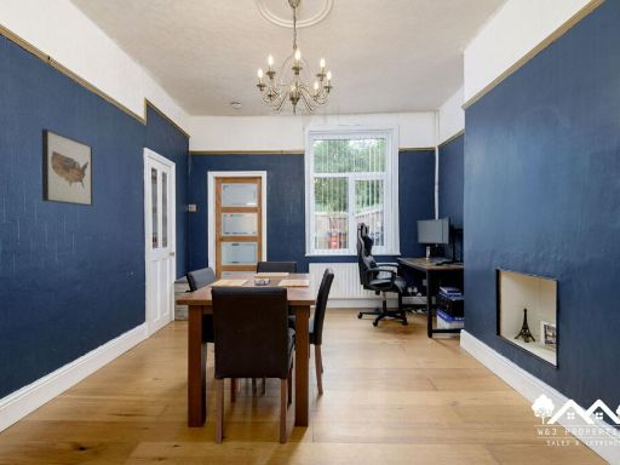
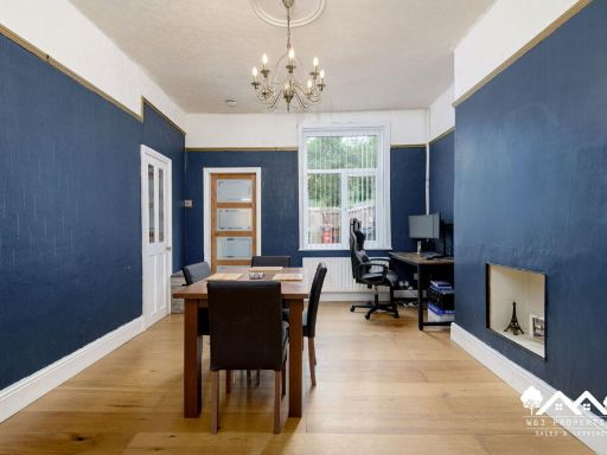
- wall art (69, 171)
